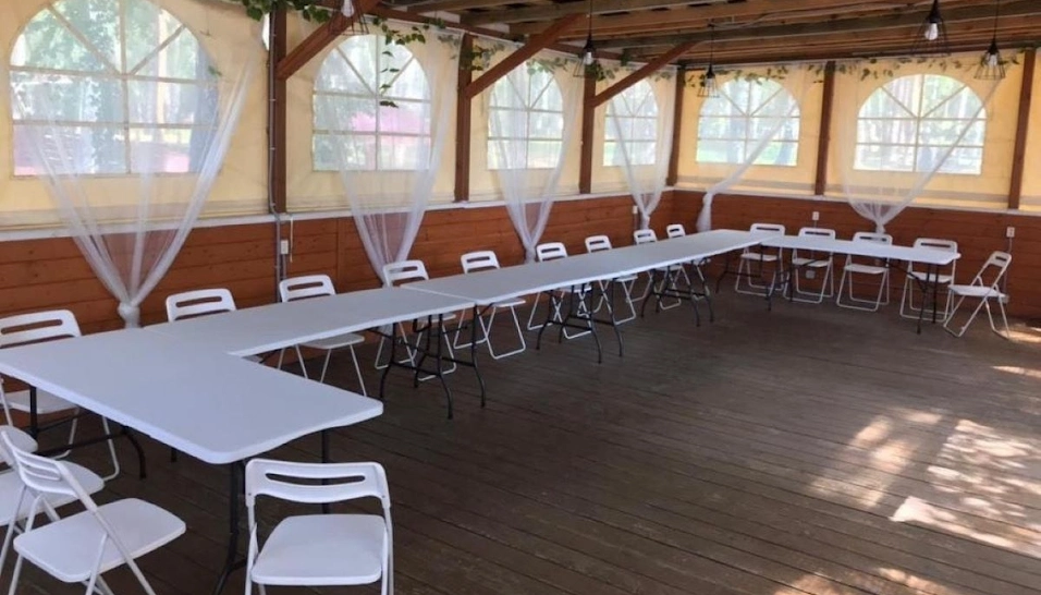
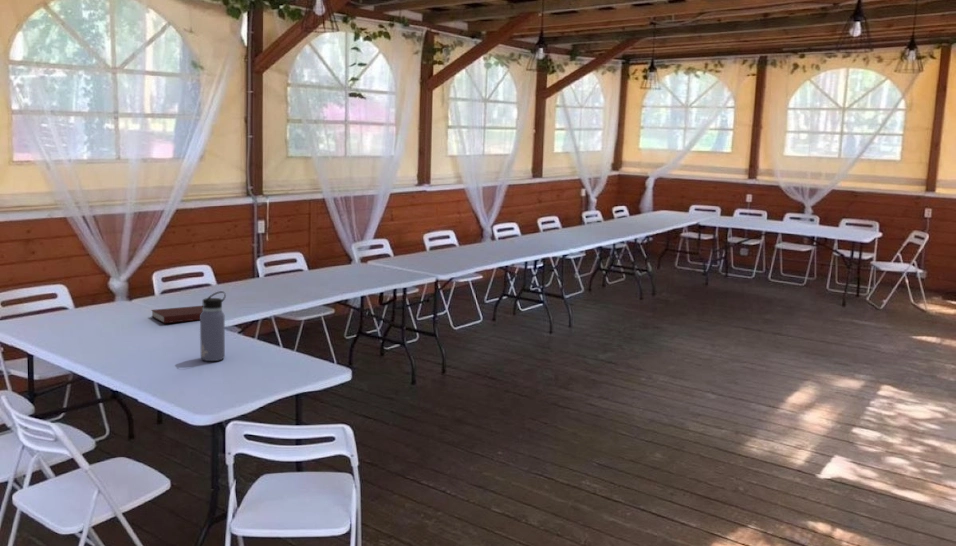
+ notebook (184, 314)
+ water bottle (213, 324)
